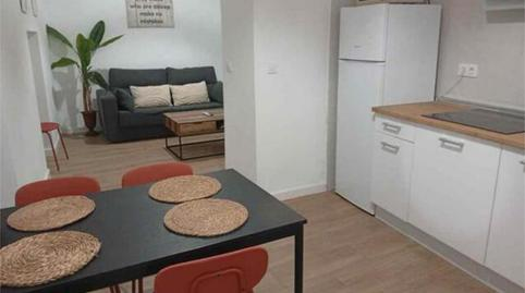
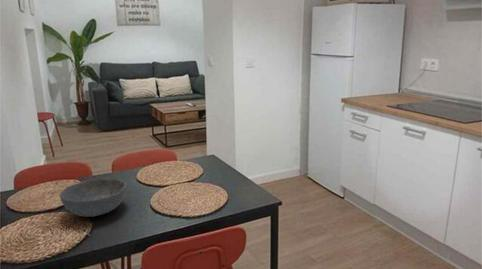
+ bowl (95, 200)
